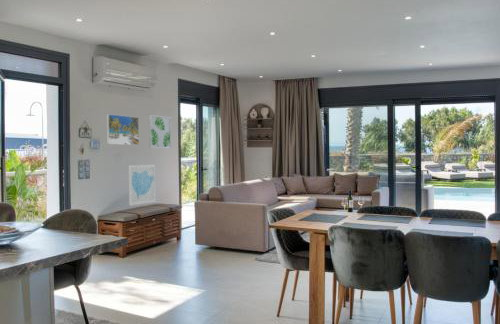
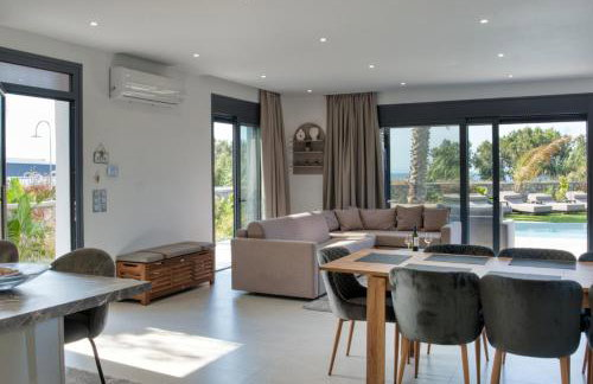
- wall art (160, 132)
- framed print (123, 130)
- wall art (142, 184)
